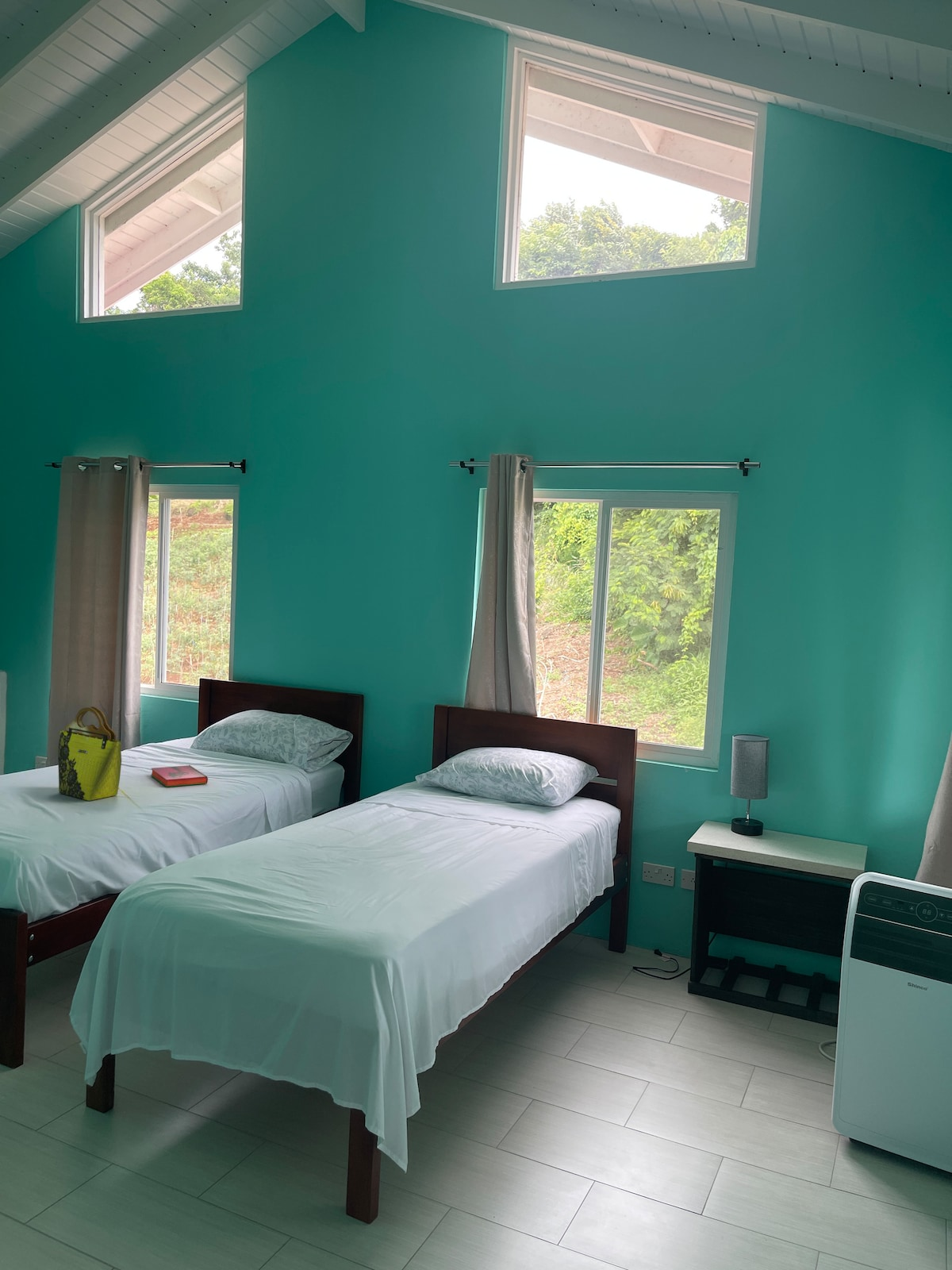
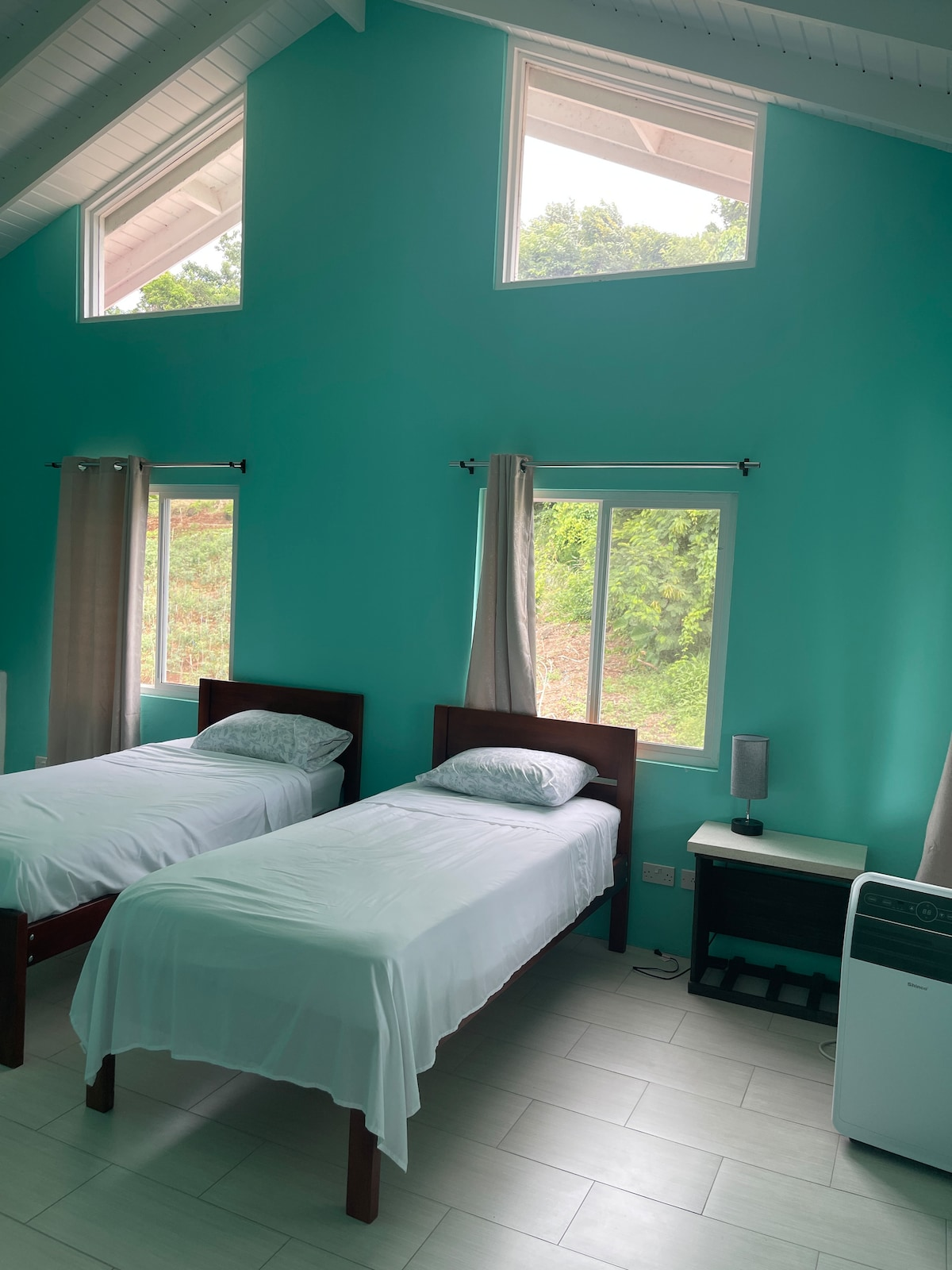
- tote bag (89, 750)
- hardback book (178, 775)
